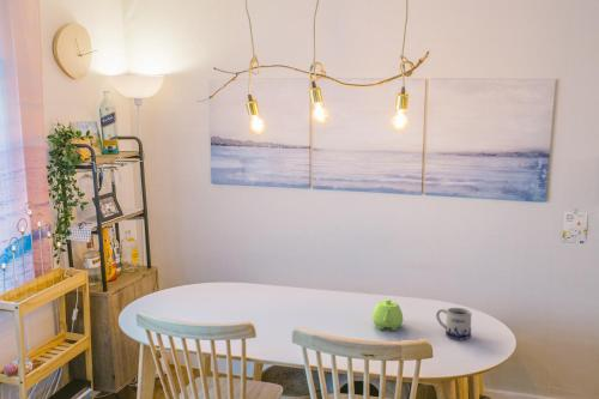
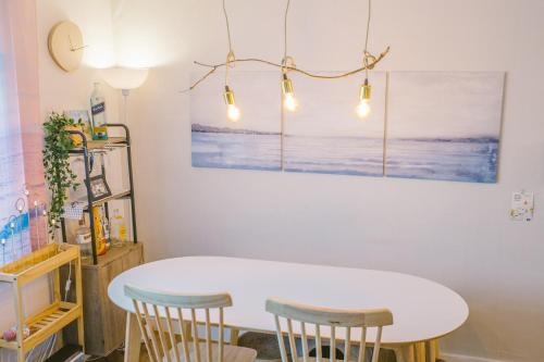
- teapot (387, 314)
- mug (454, 322)
